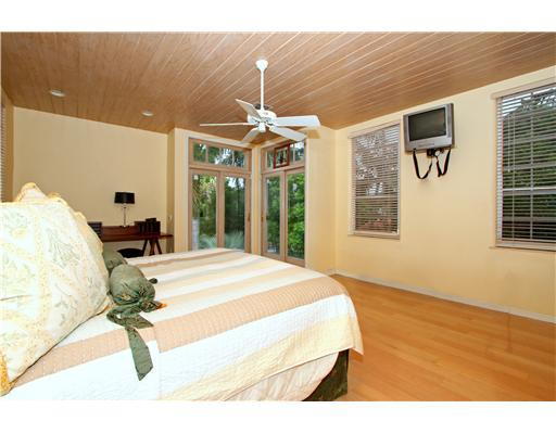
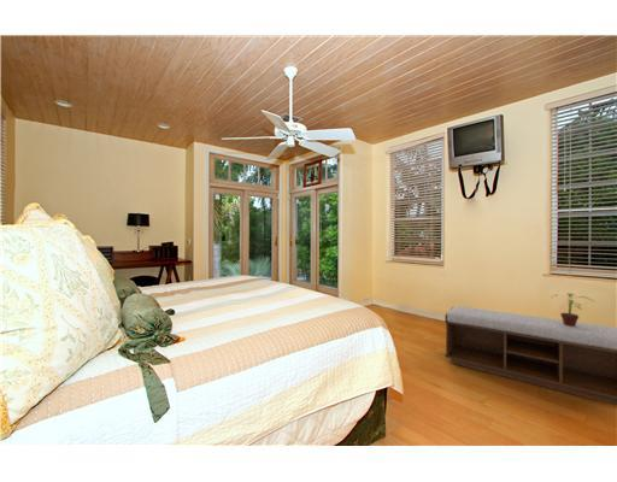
+ potted plant (570, 310)
+ bench (530, 347)
